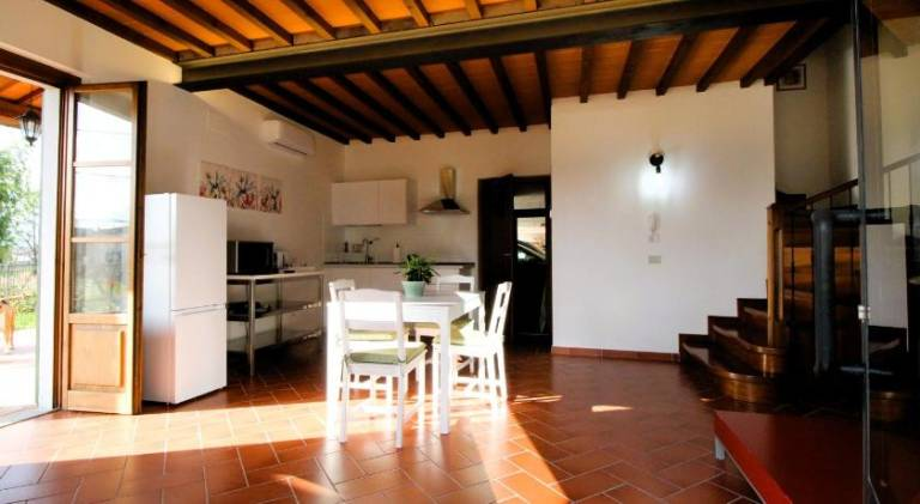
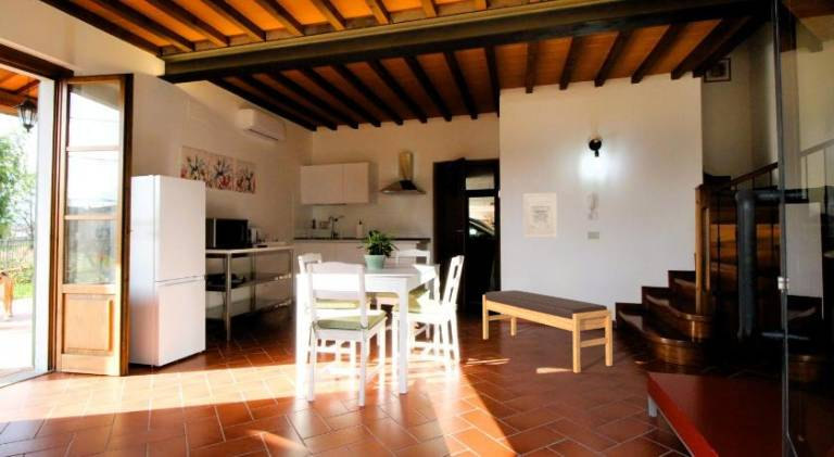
+ wall art (540, 215)
+ bench (541, 322)
